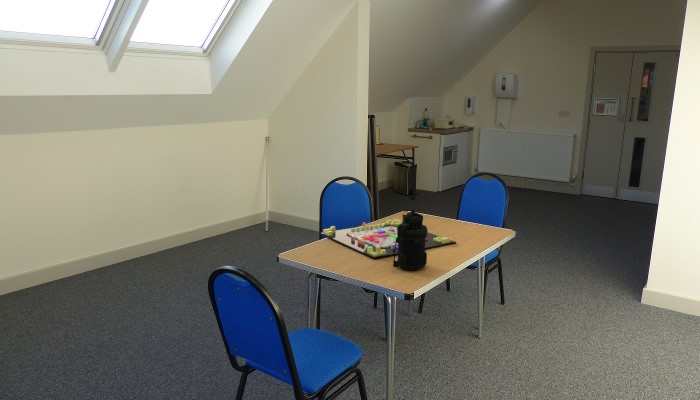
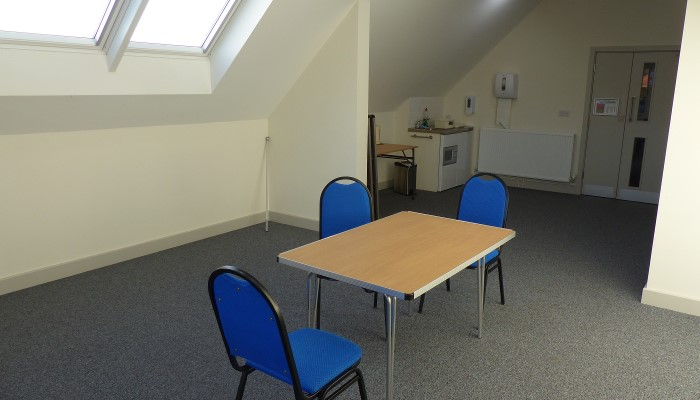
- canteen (408, 239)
- gameboard (386, 234)
